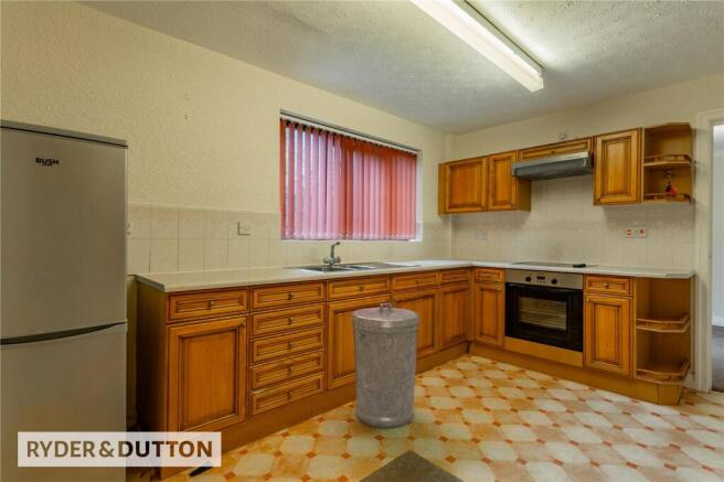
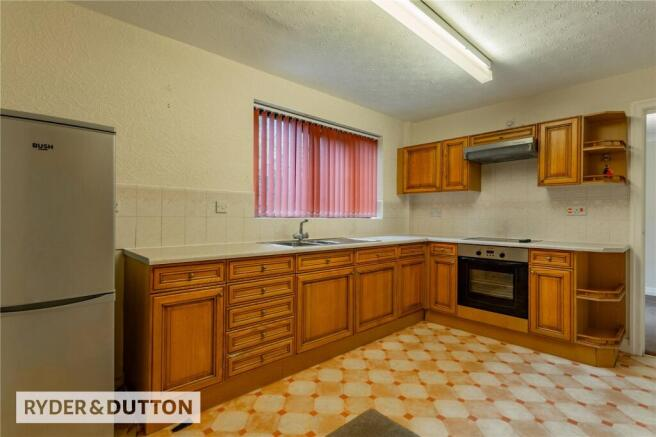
- trash can (384, 358)
